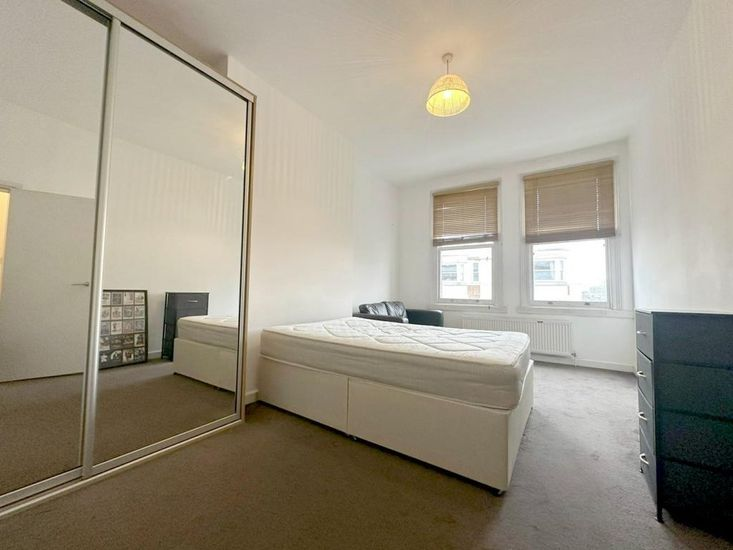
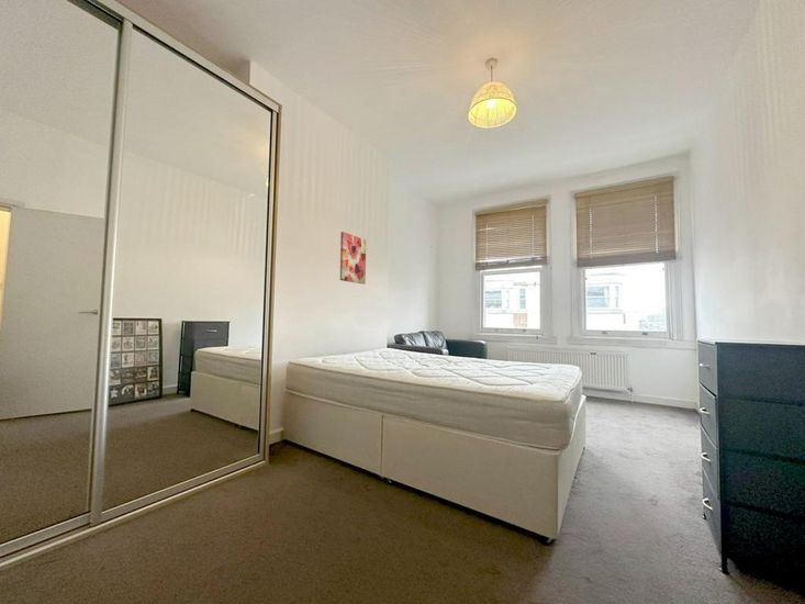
+ wall art (354, 259)
